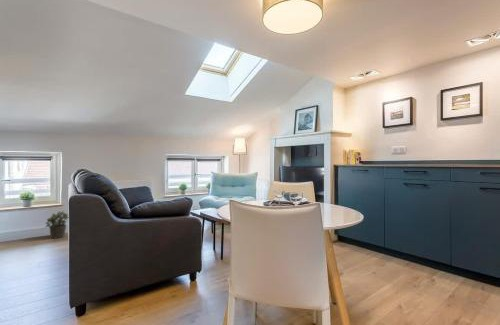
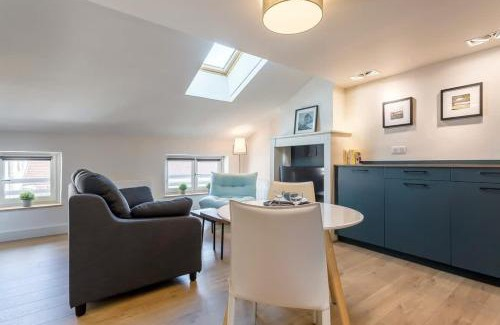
- potted plant (59, 223)
